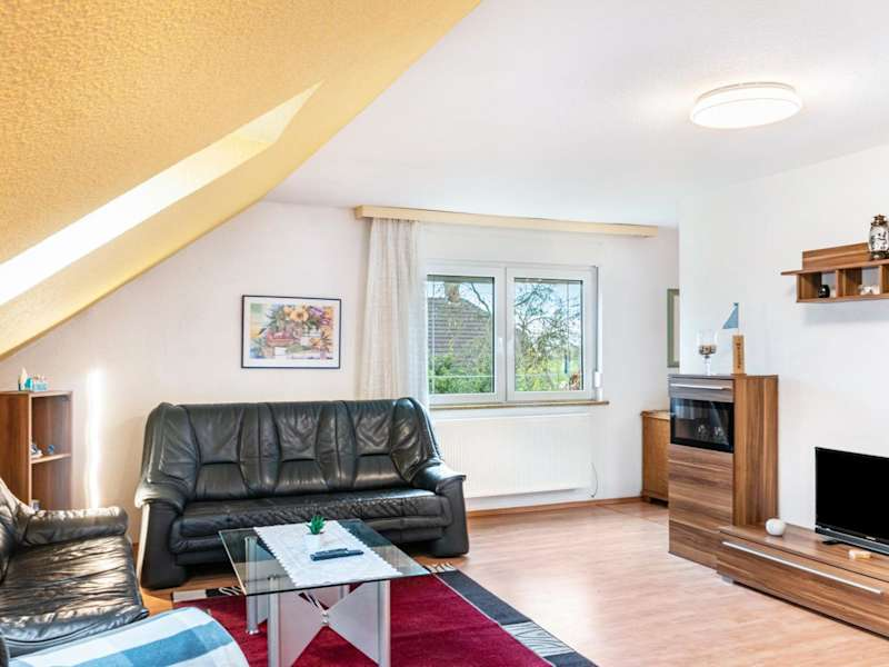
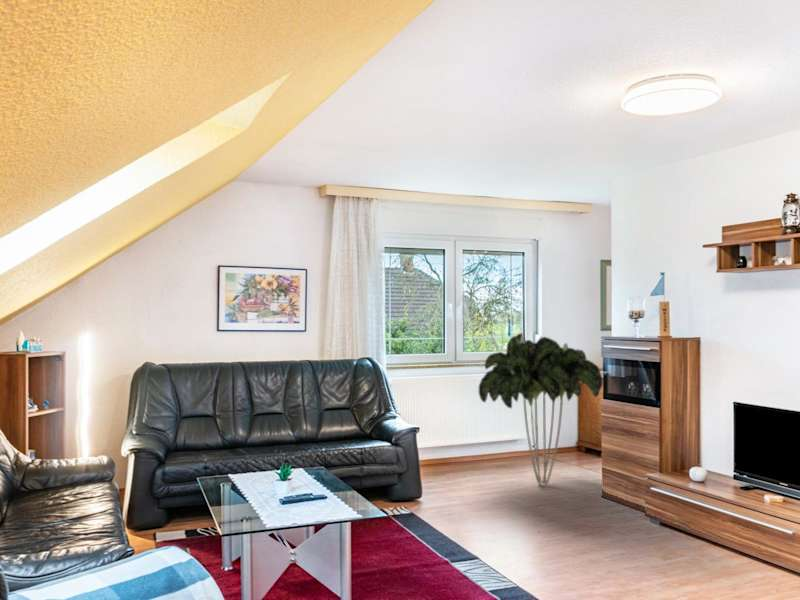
+ indoor plant (543, 408)
